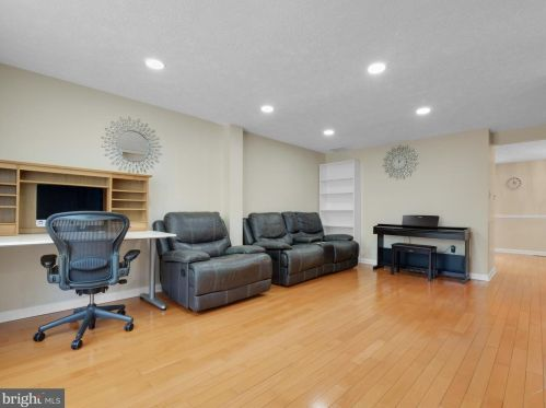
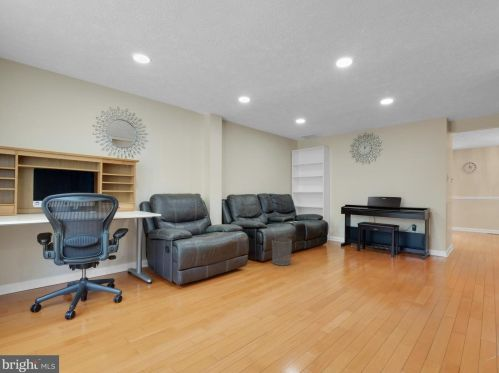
+ waste bin (281, 251)
